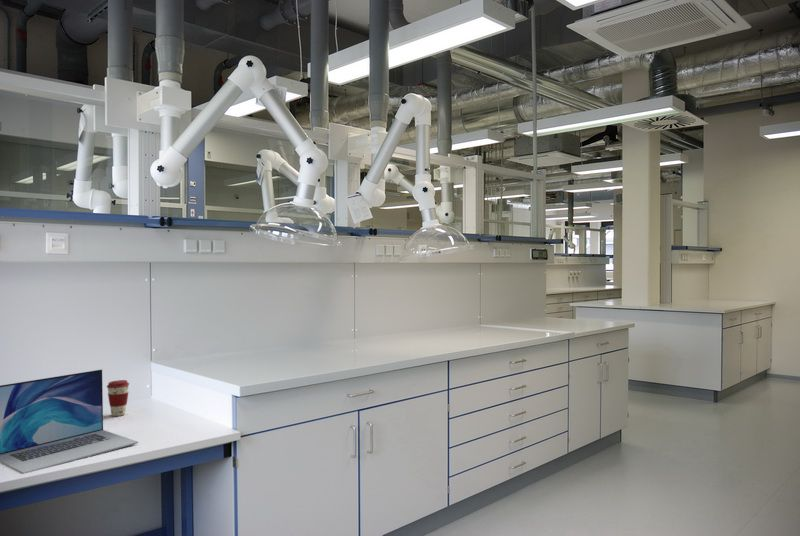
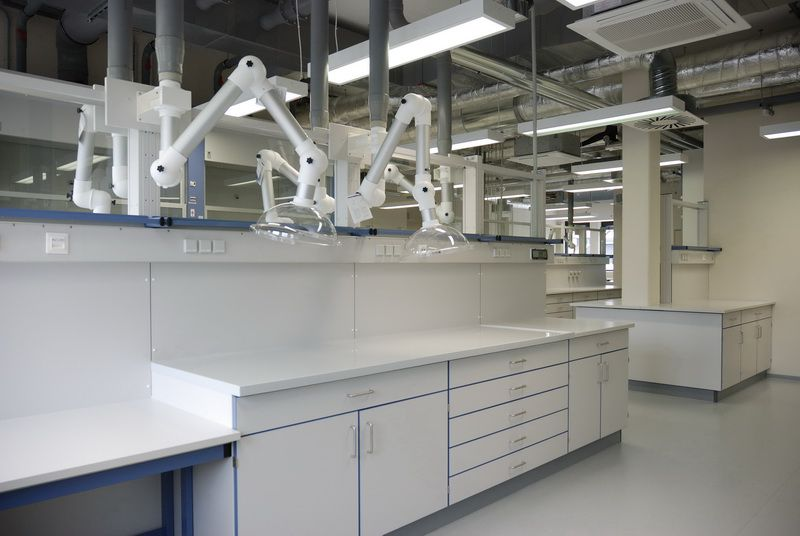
- laptop (66, 416)
- coffee cup (118, 398)
